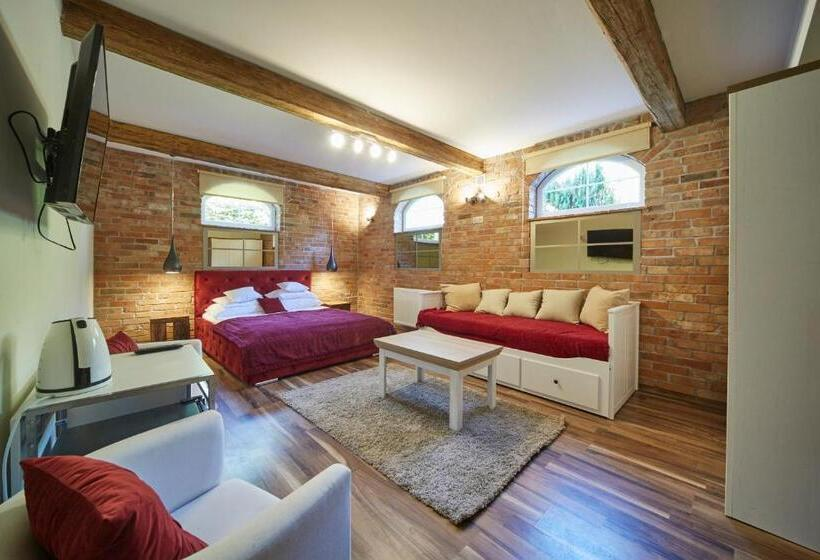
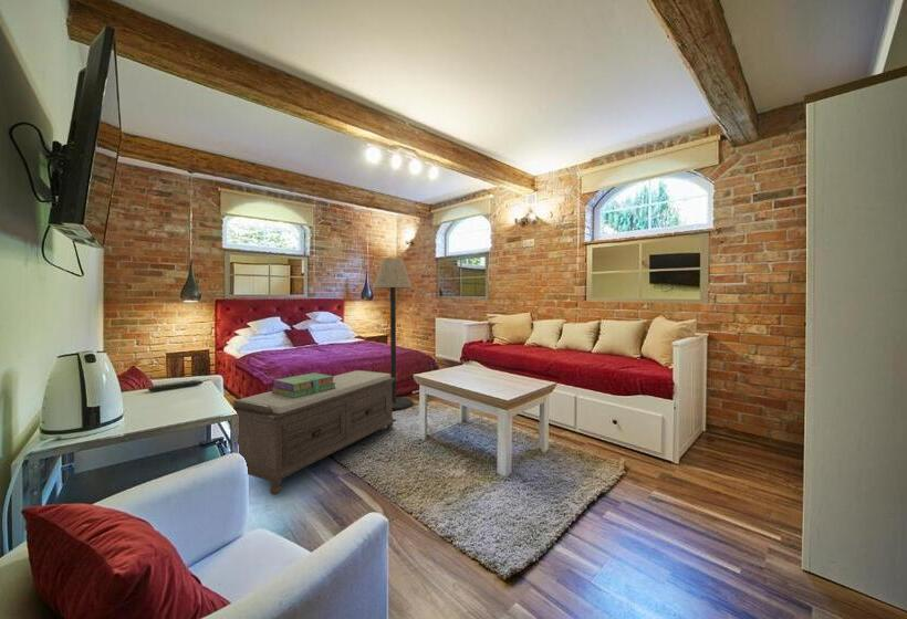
+ bench (326, 418)
+ stack of books (304, 384)
+ floor lamp (393, 332)
